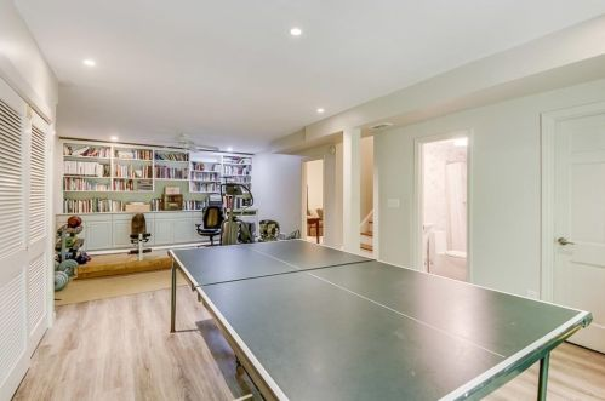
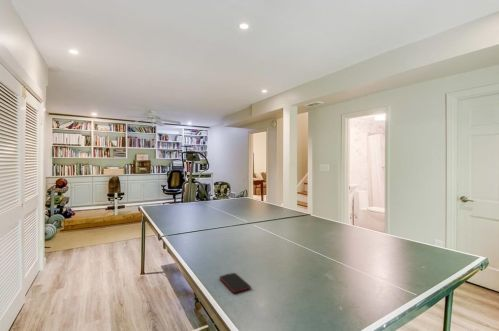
+ smartphone (234, 281)
